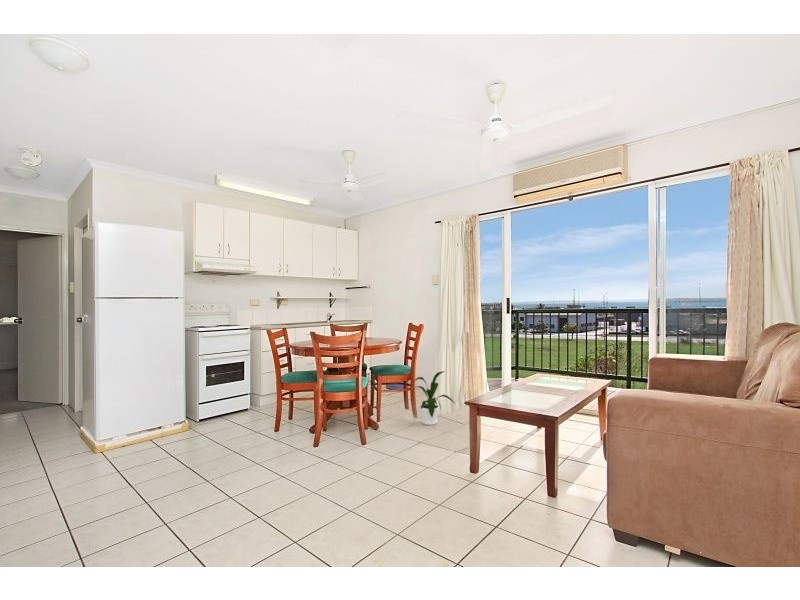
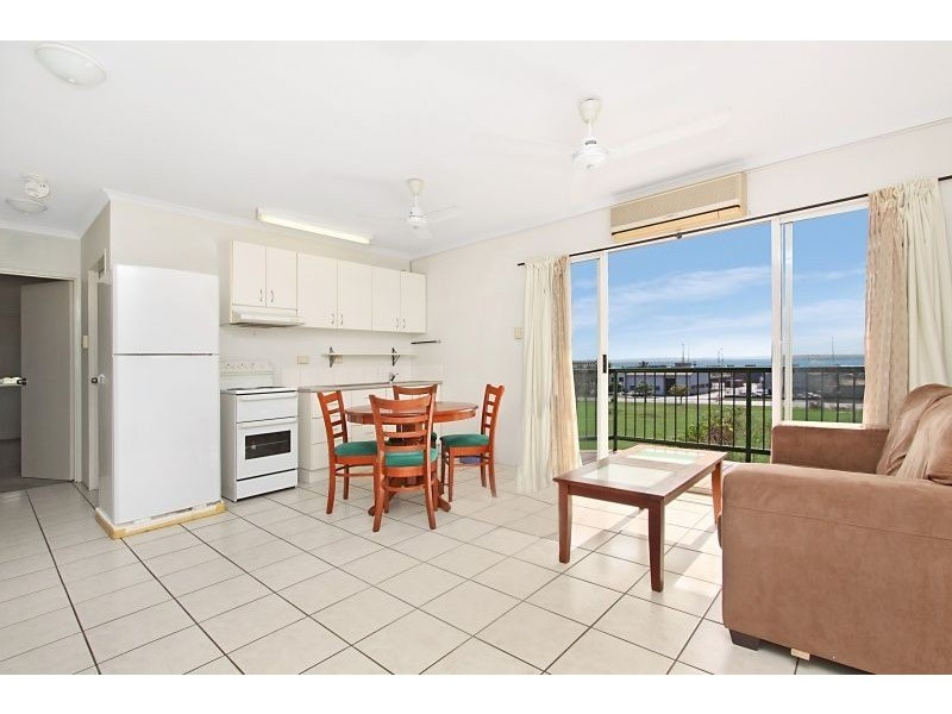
- house plant (430, 397)
